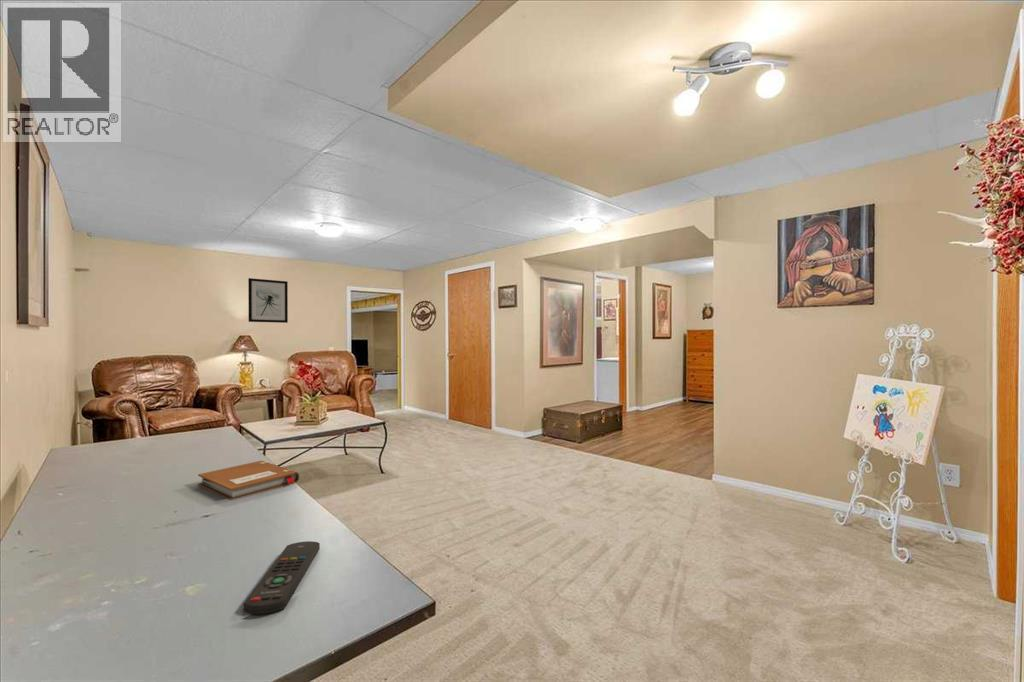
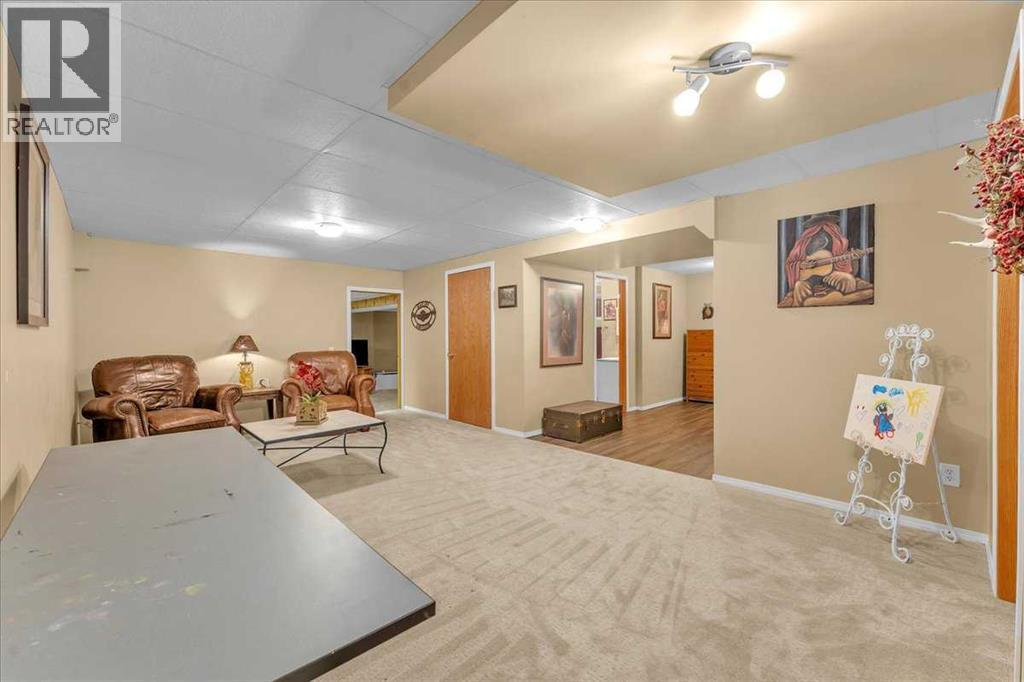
- wall art (268, 301)
- remote control (286, 572)
- notebook (250, 478)
